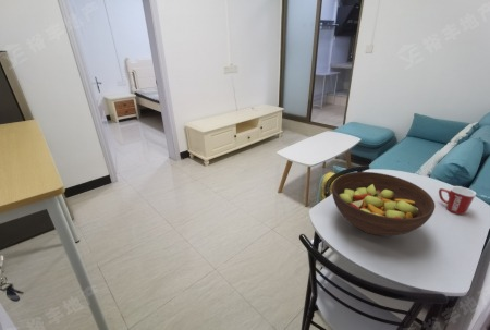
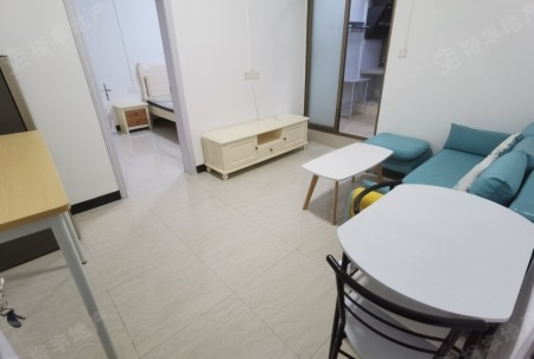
- fruit bowl (376, 208)
- mug (453, 198)
